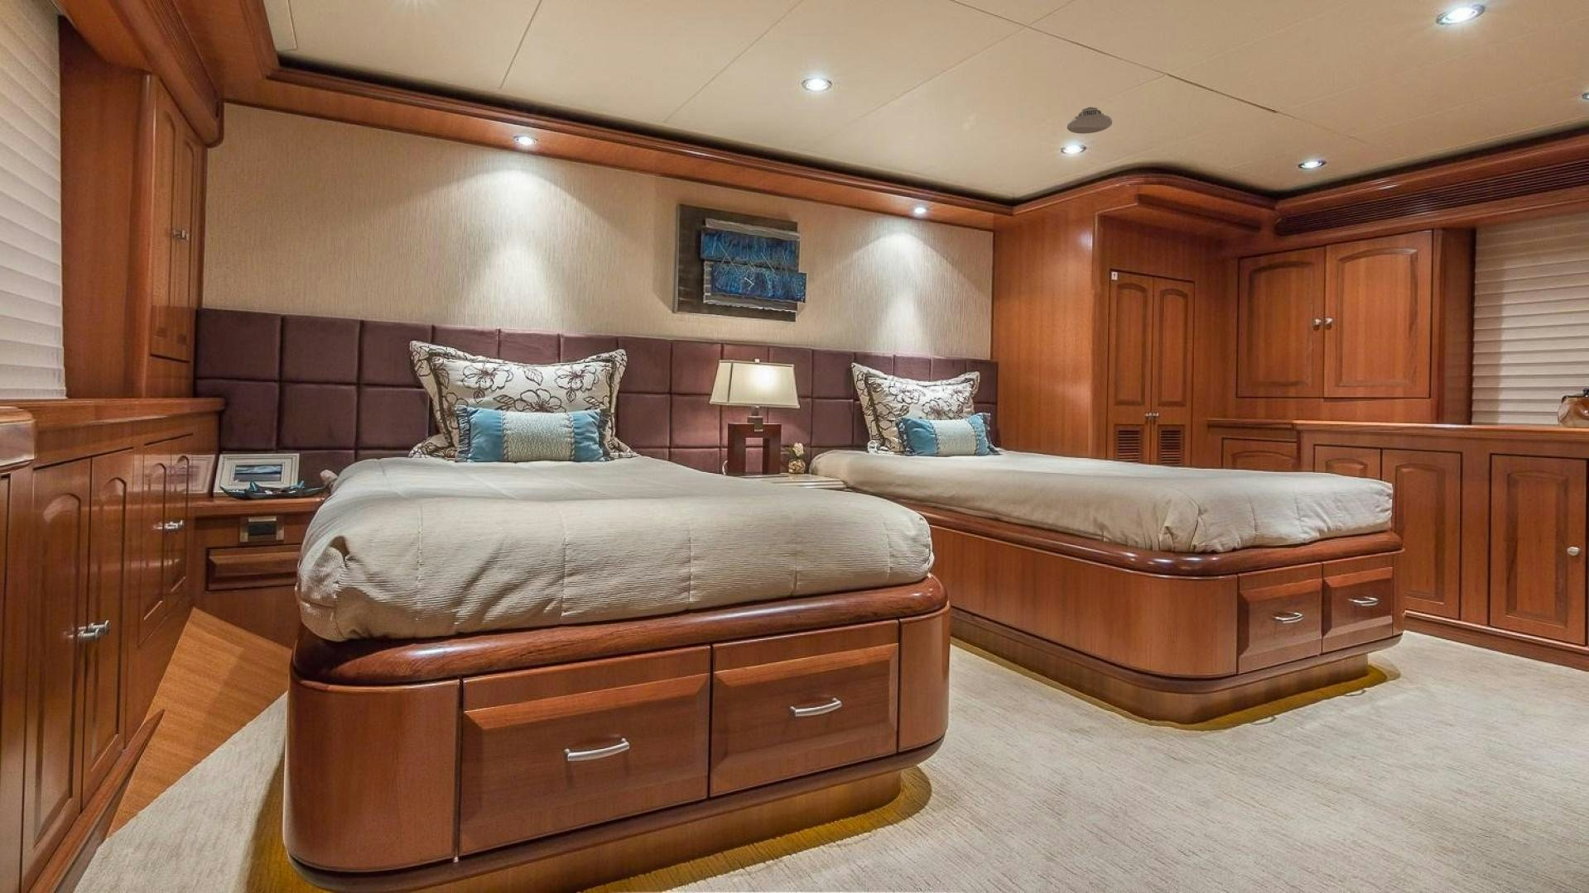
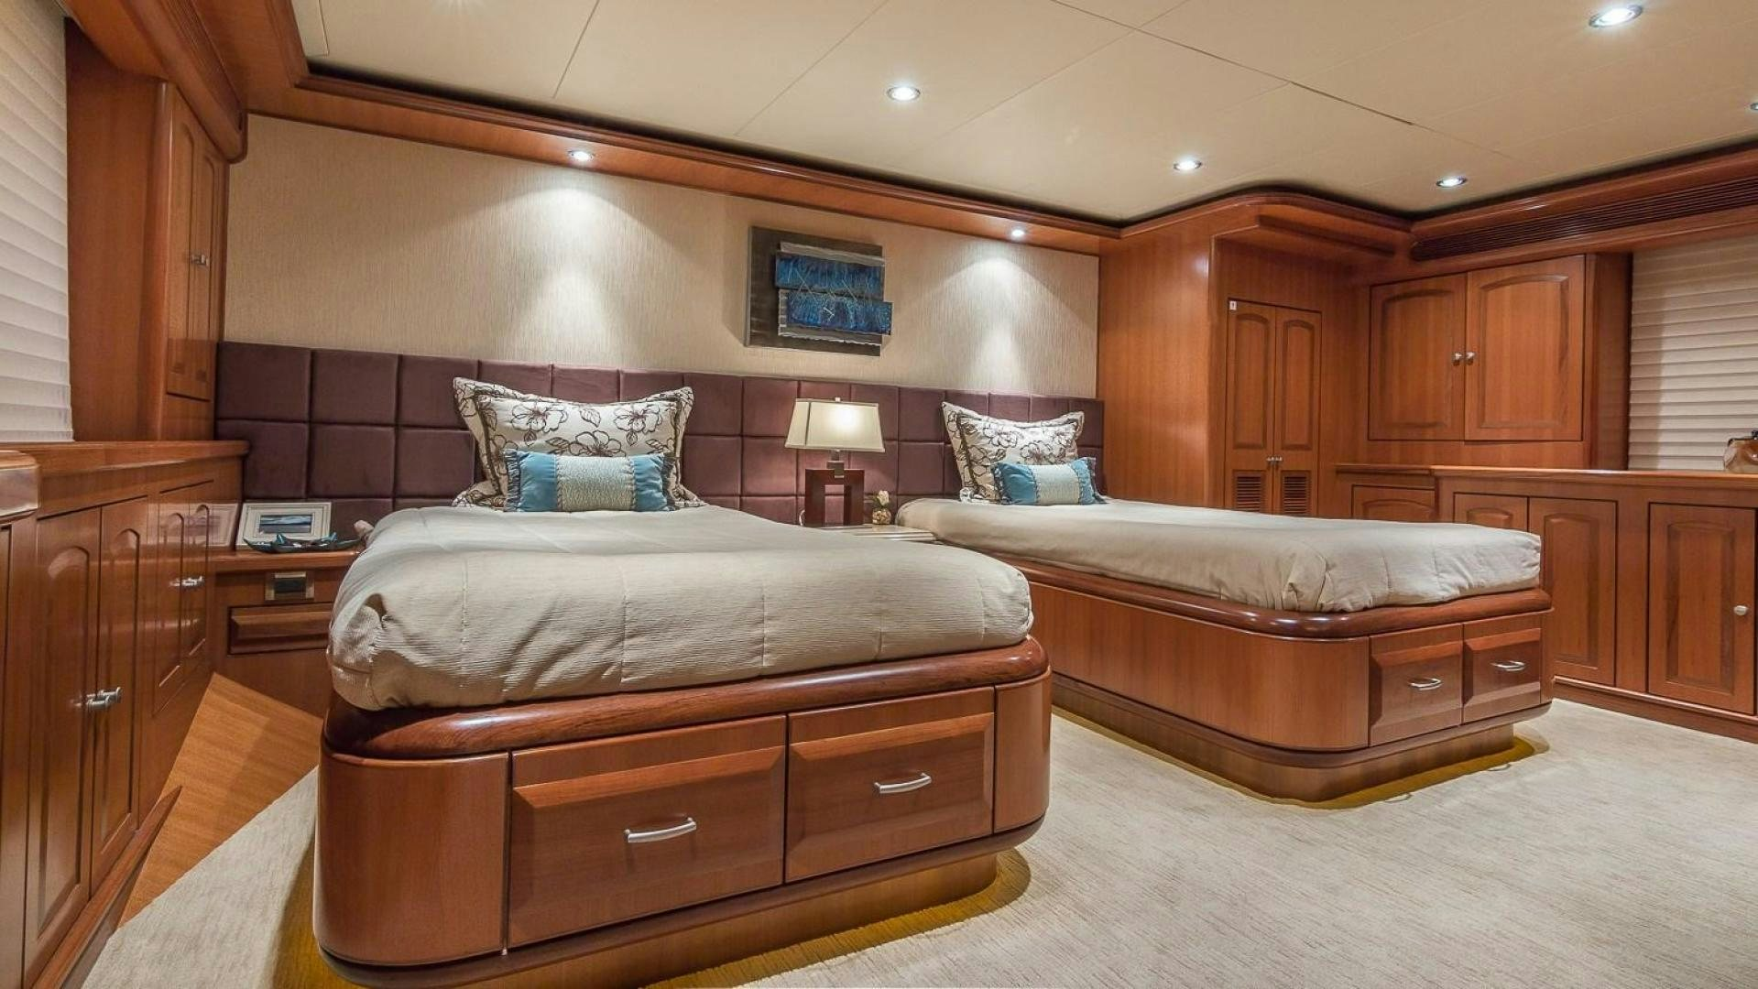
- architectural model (1089, 116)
